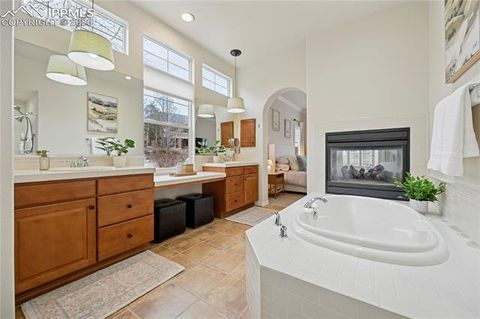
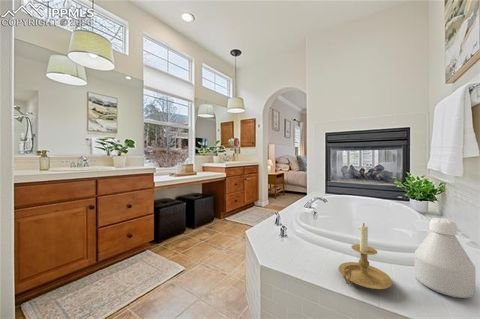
+ bottle (442, 252)
+ candle holder (363, 251)
